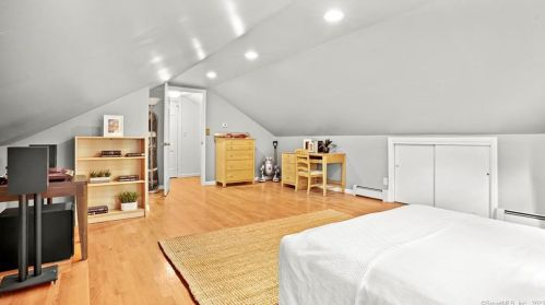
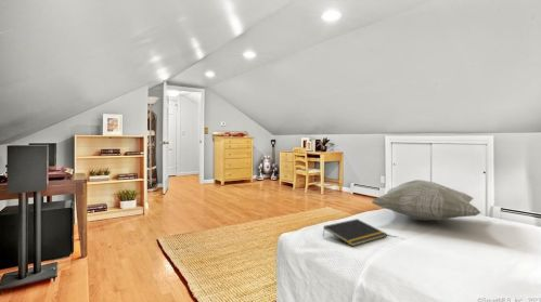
+ notepad (355, 231)
+ decorative pillow (424, 199)
